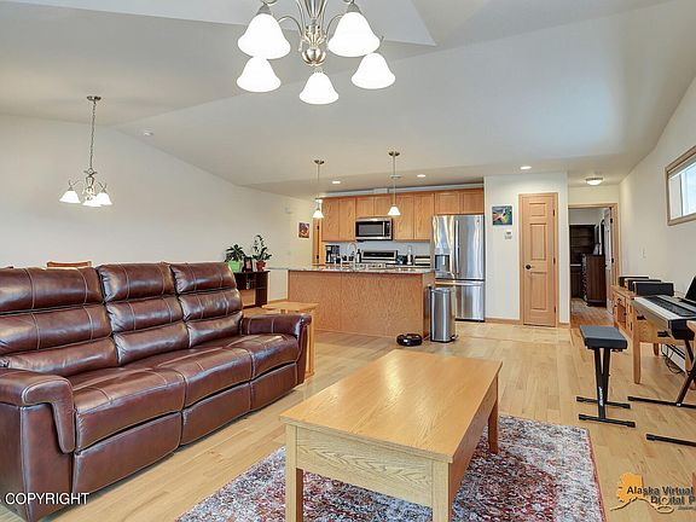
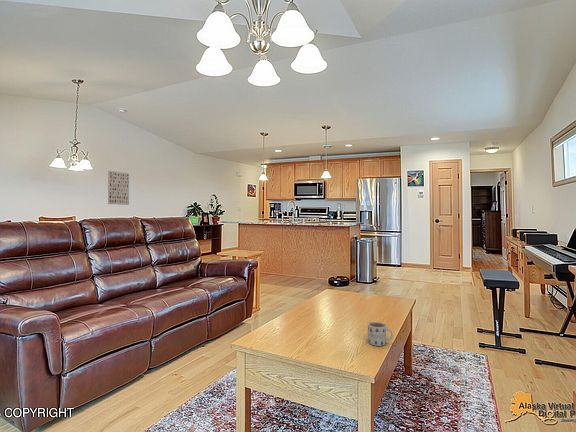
+ wall art (118, 188)
+ mug (380, 334)
